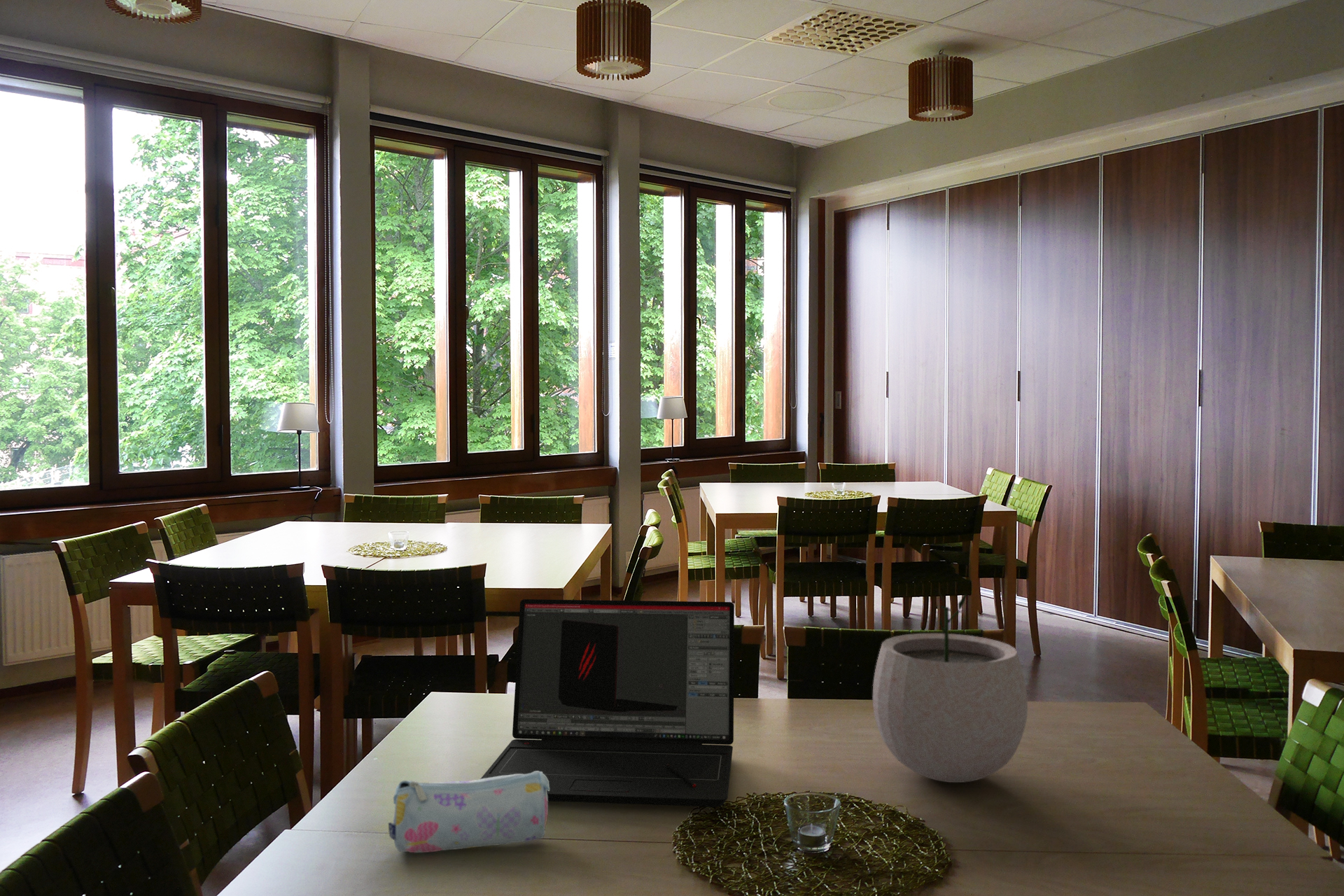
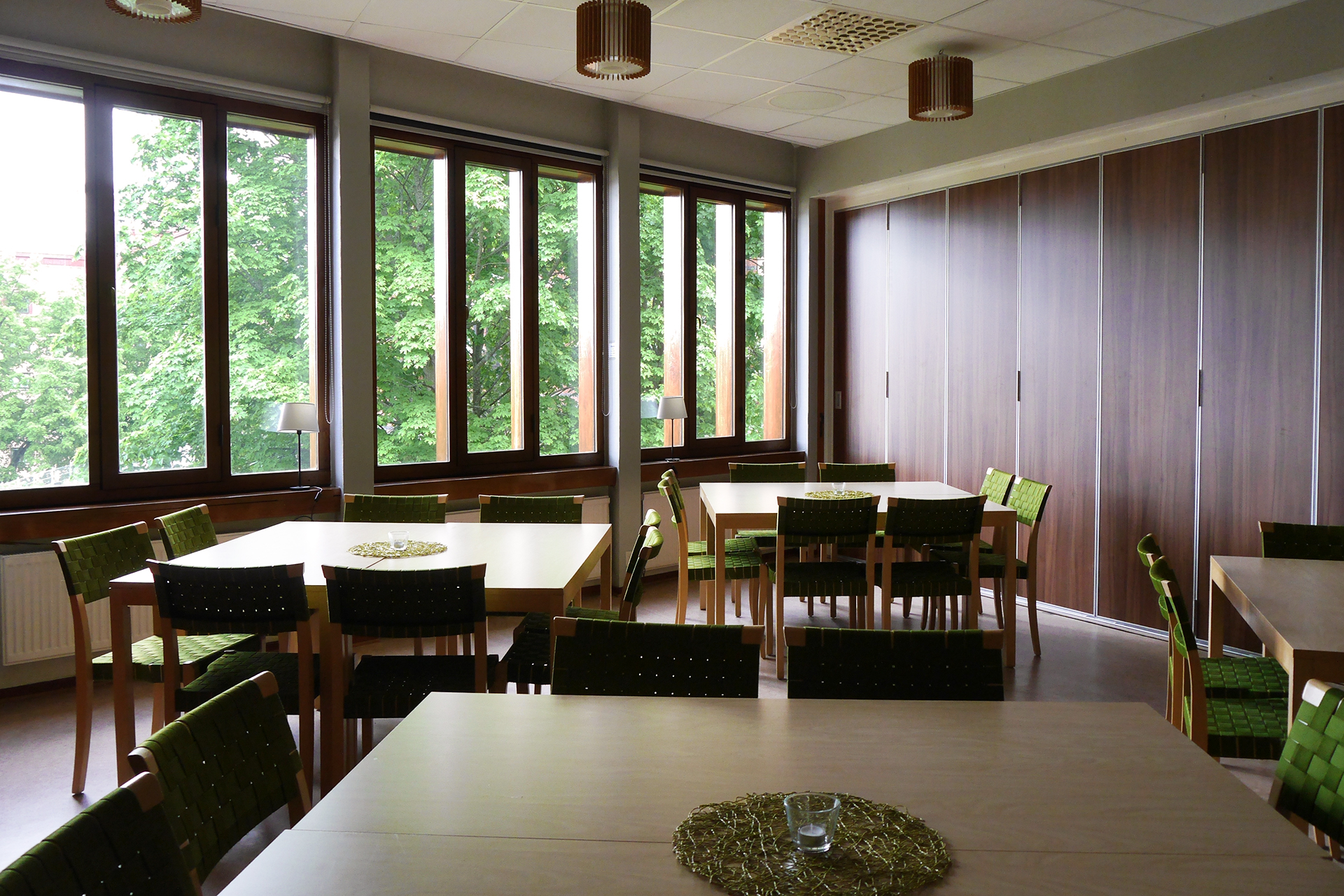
- laptop (612, 693)
- plant pot (948, 682)
- pencil case (472, 809)
